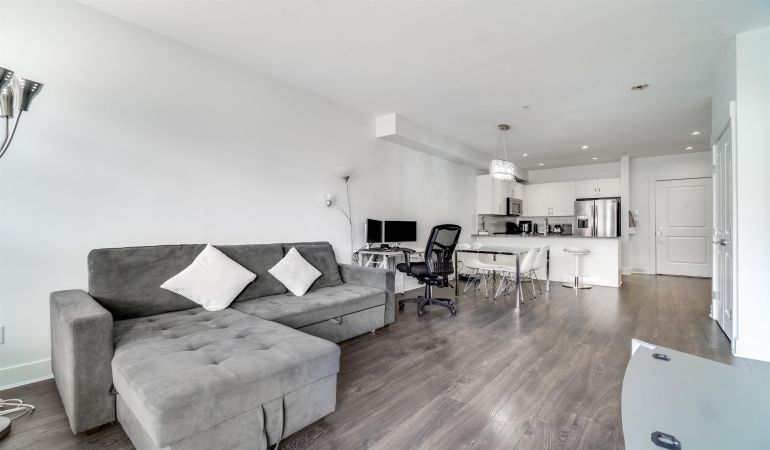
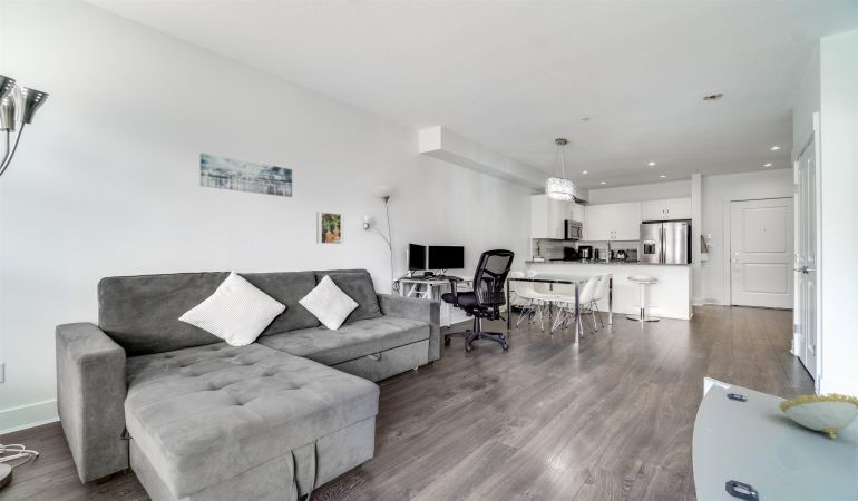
+ decorative bowl (817, 406)
+ wall art (250, 177)
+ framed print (330, 228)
